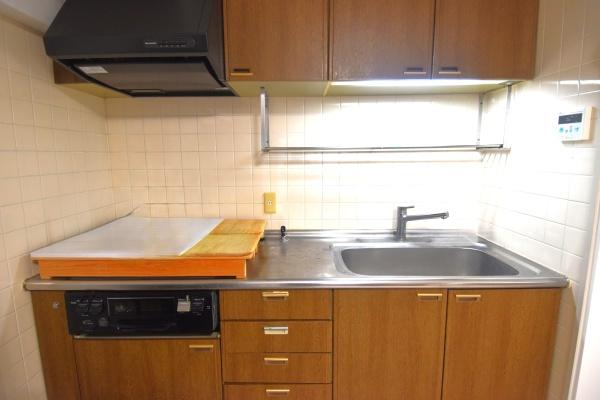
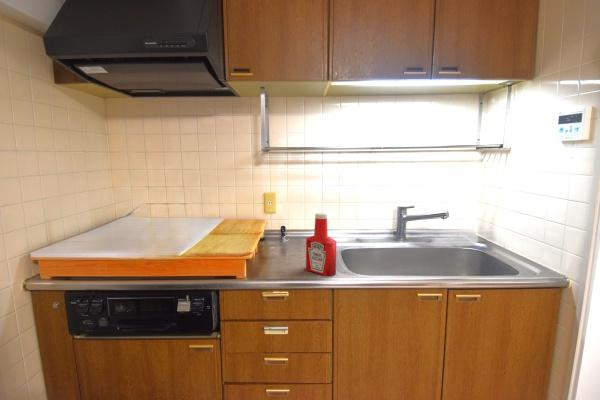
+ soap bottle (320, 242)
